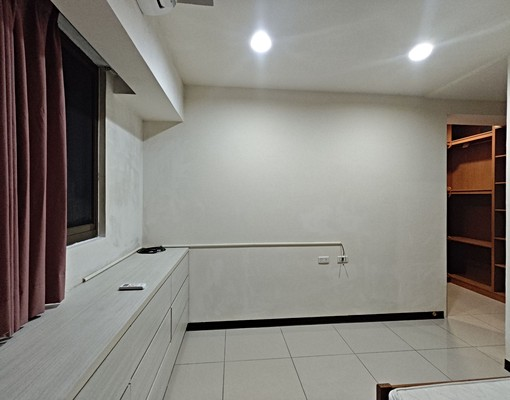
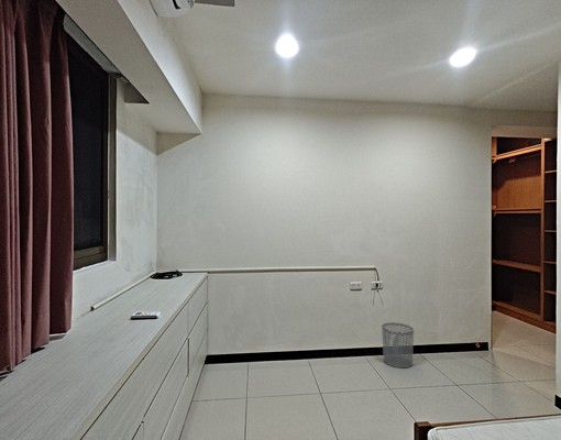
+ waste bin (396, 344)
